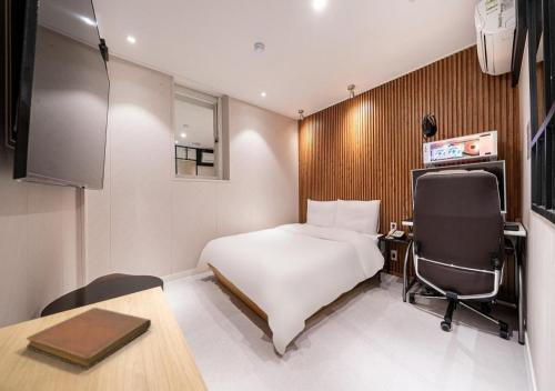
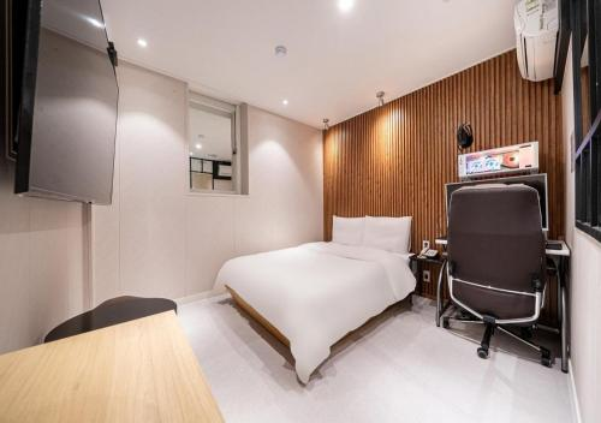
- notebook (92, 331)
